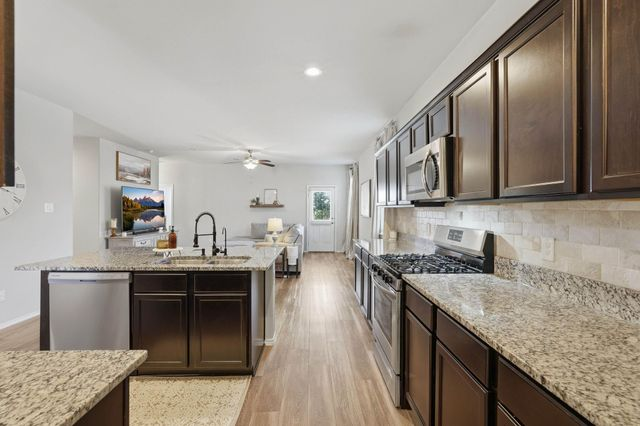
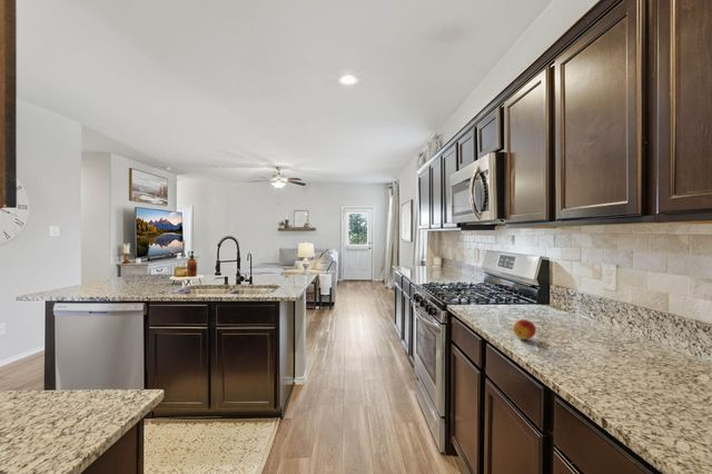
+ fruit (524, 329)
